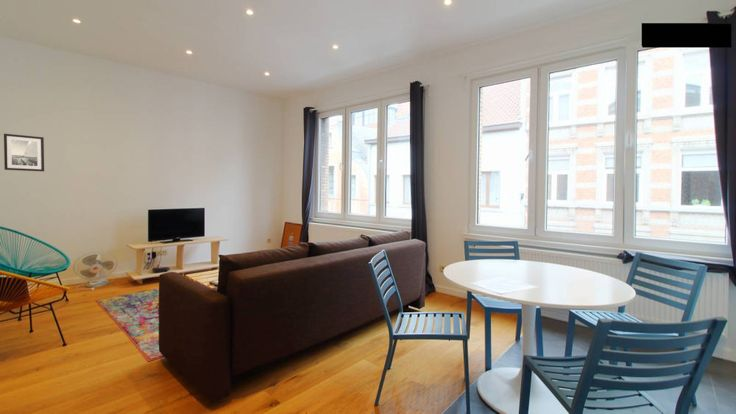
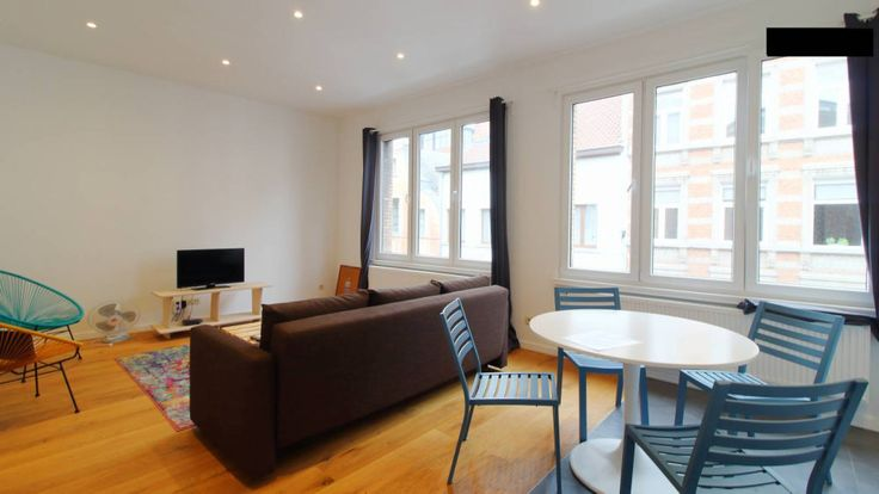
- wall art (24, 153)
